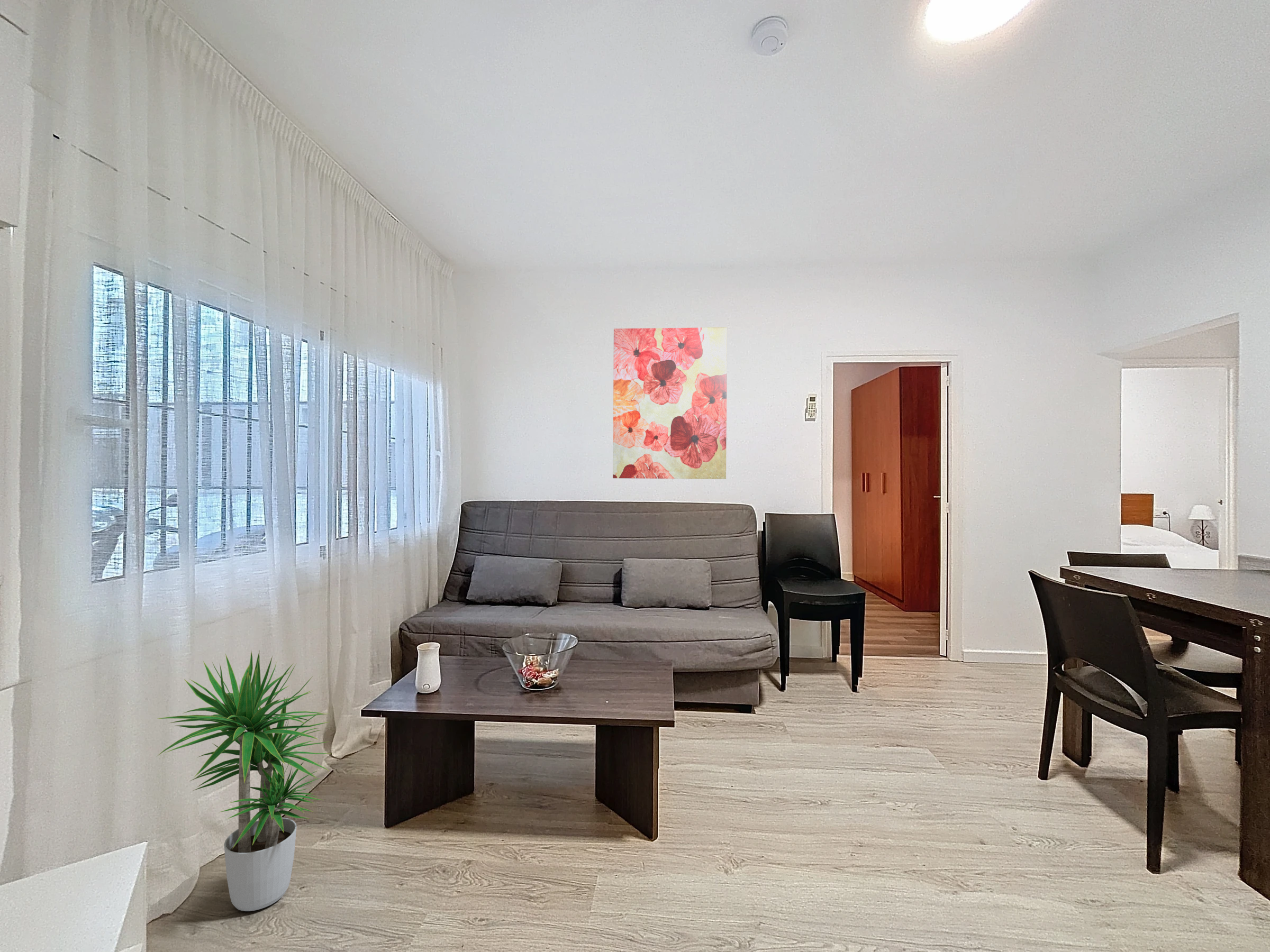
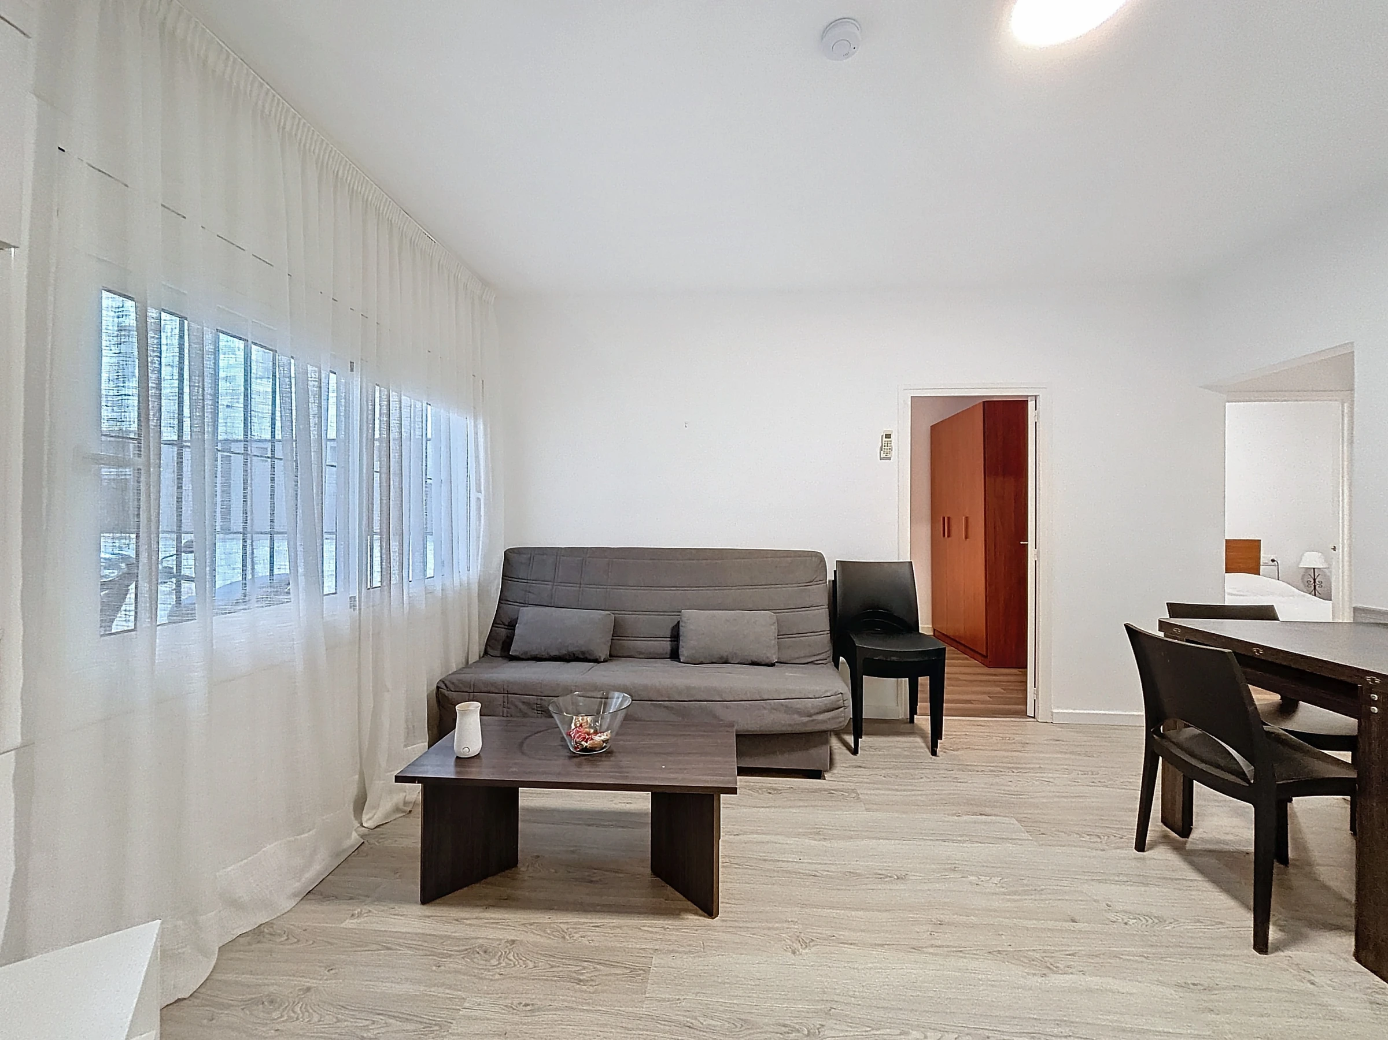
- potted plant (250, 775)
- wall art (669, 404)
